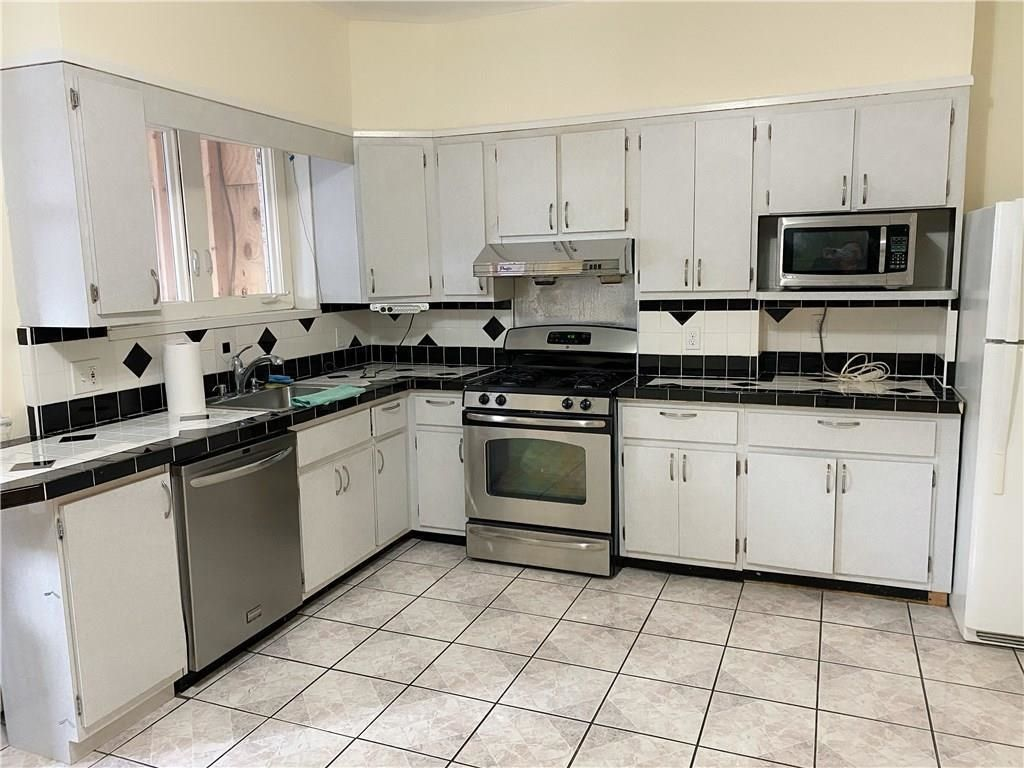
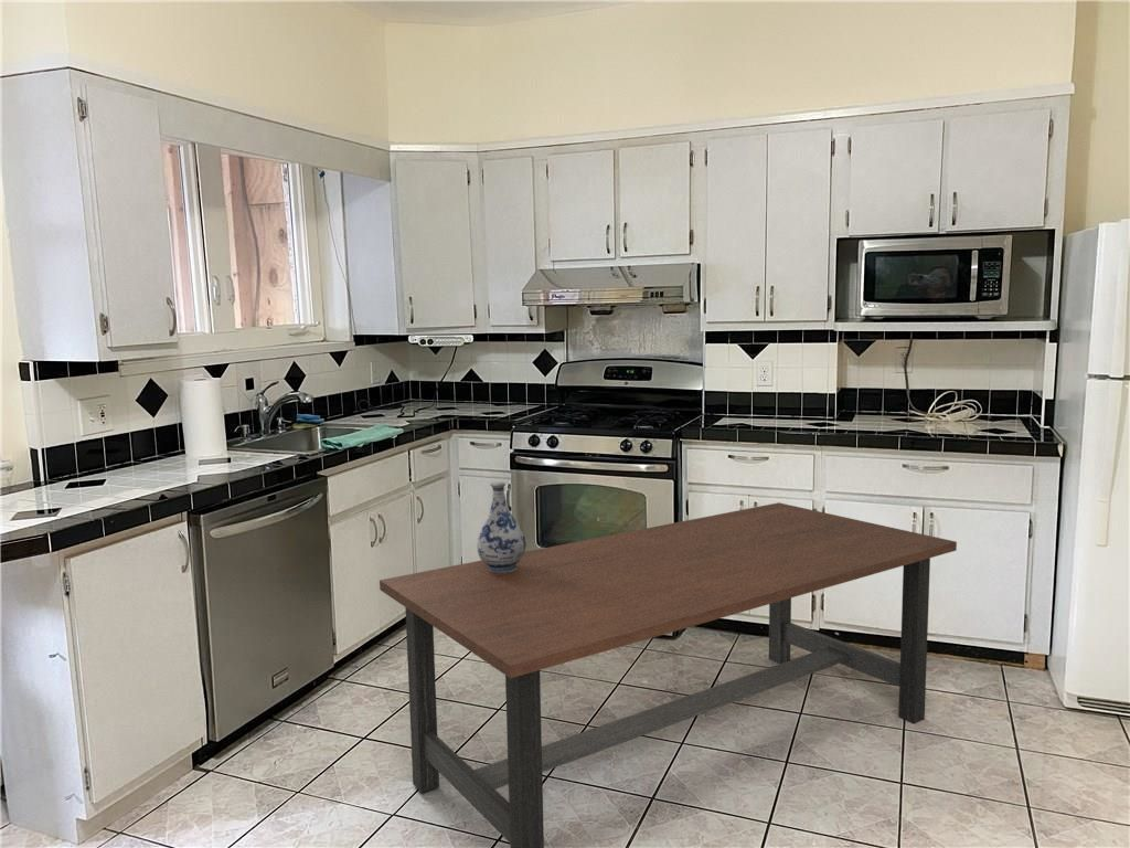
+ dining table (679, 629)
+ vase (500, 526)
